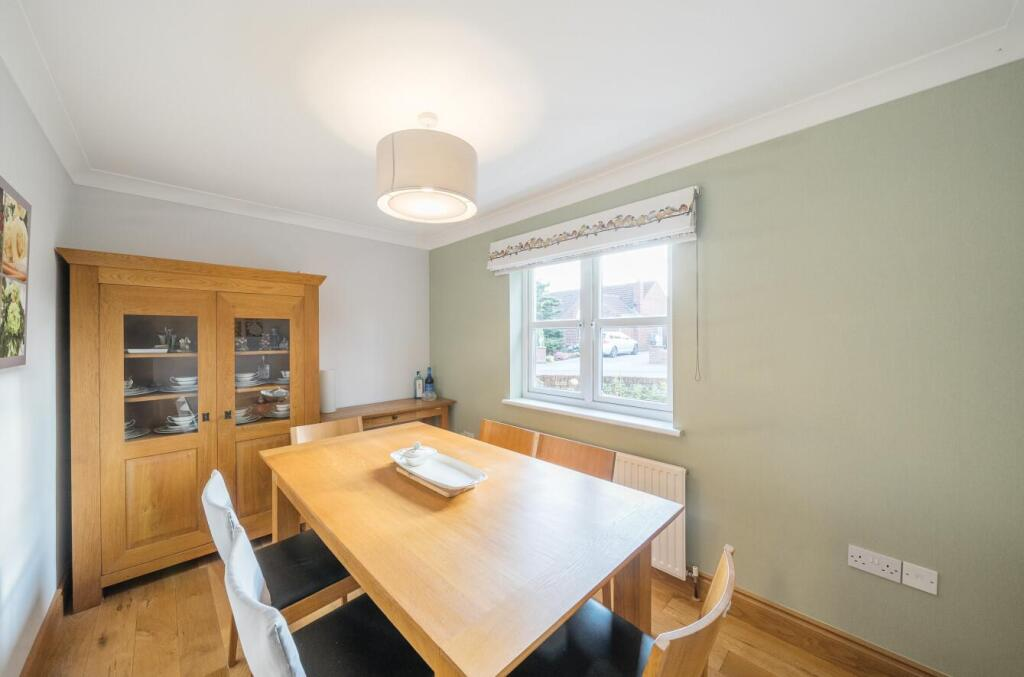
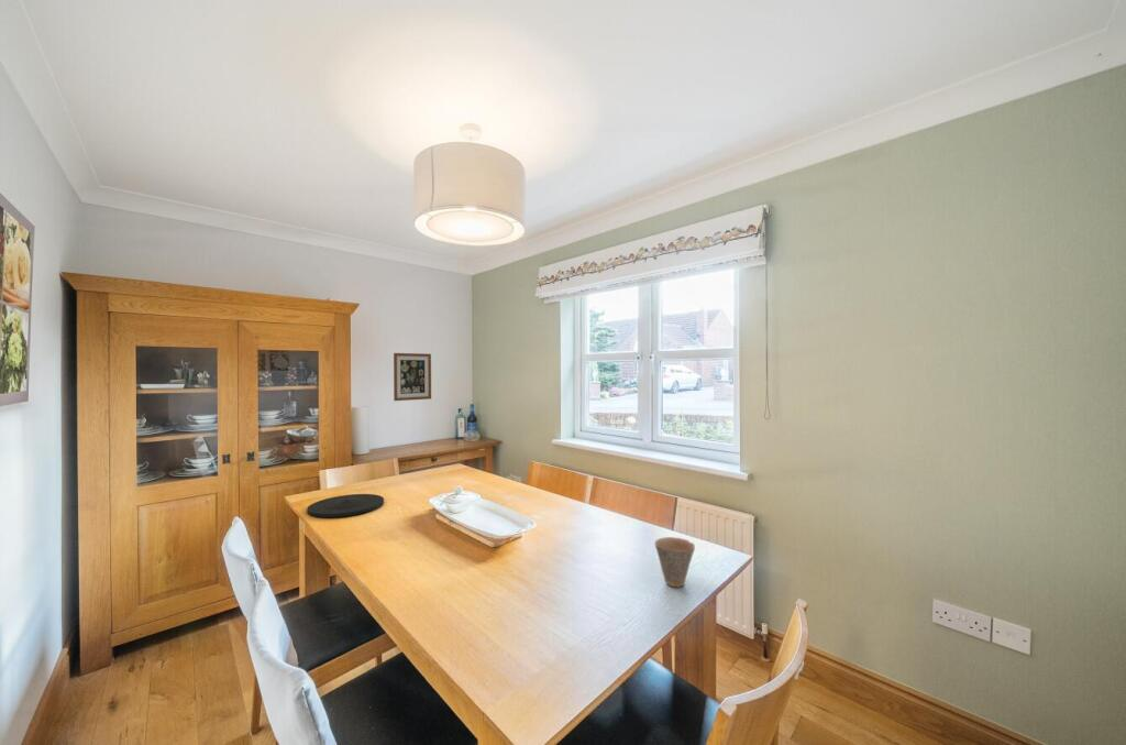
+ wall art (412, 376)
+ plate (346, 502)
+ cup (674, 562)
